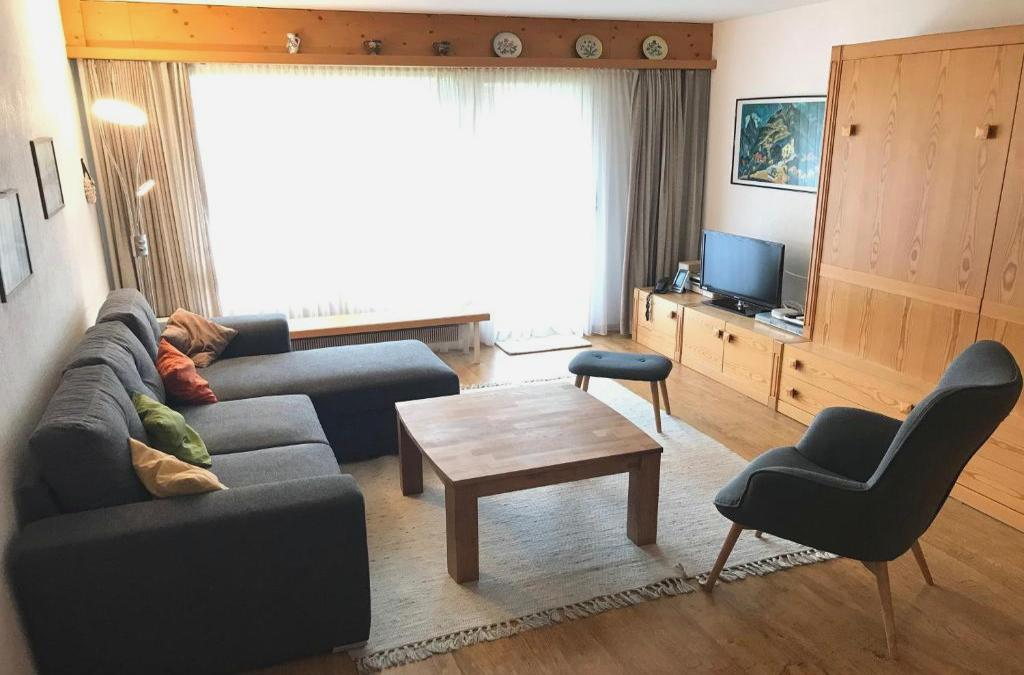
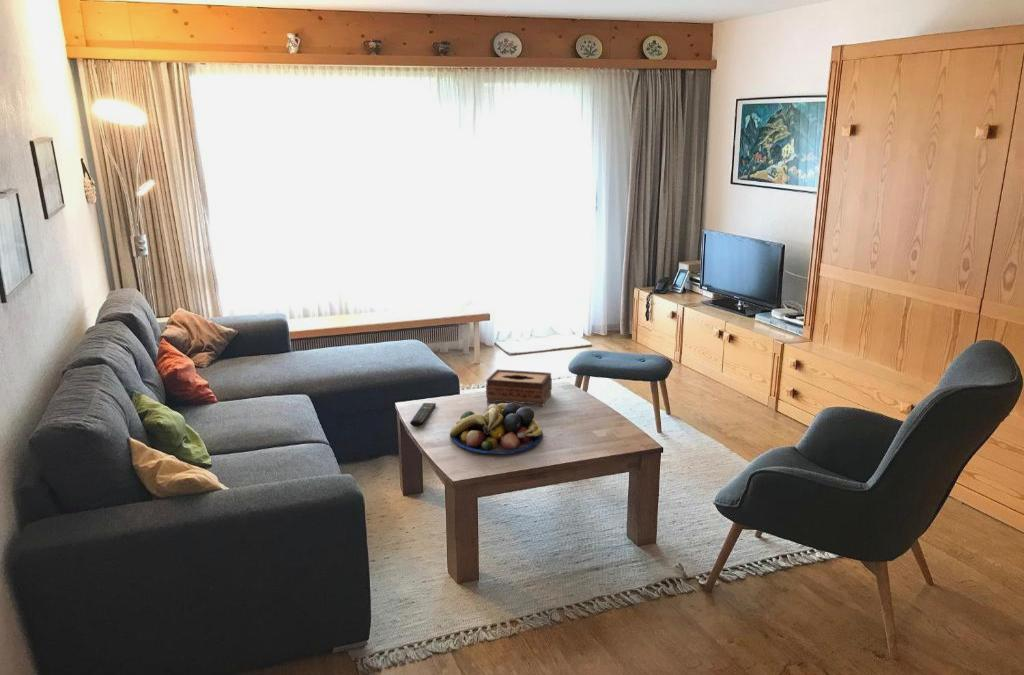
+ fruit bowl (497, 421)
+ remote control (423, 414)
+ tissue box (519, 387)
